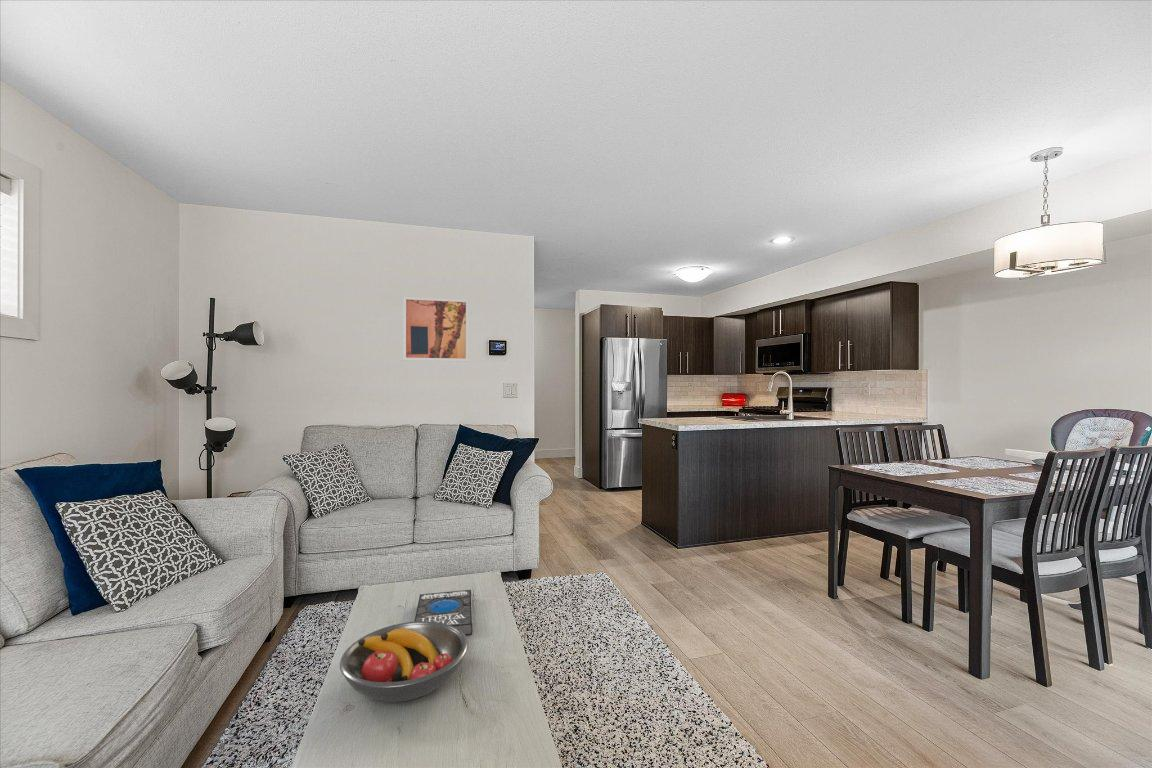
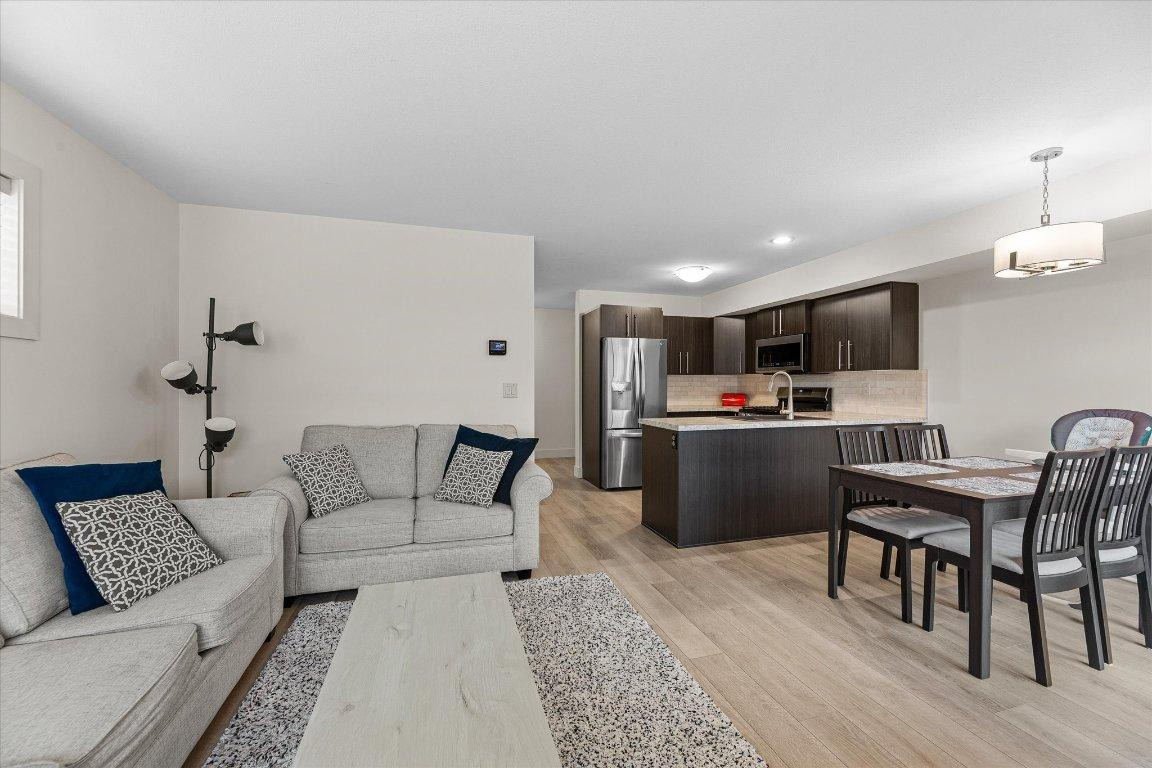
- wall art (436, 329)
- book (444, 612)
- fruit bowl (406, 661)
